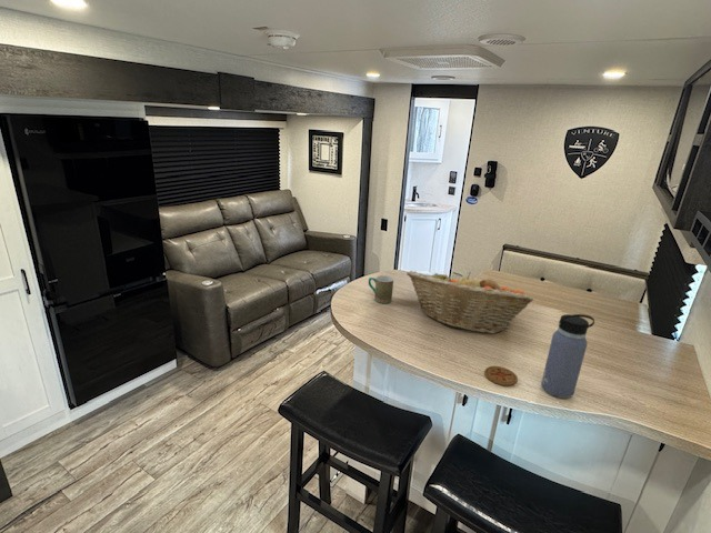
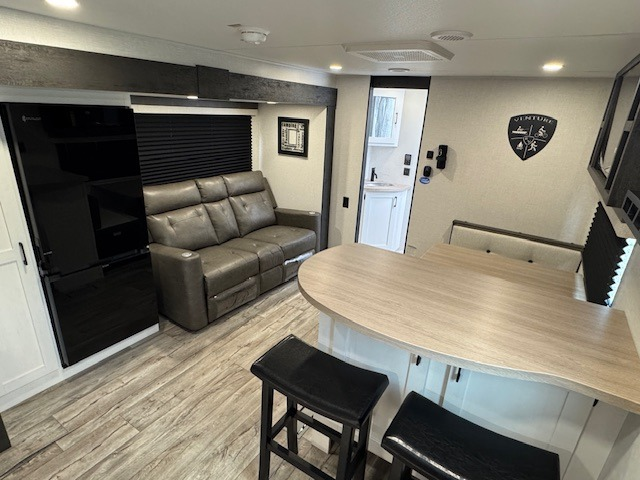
- water bottle (567, 351)
- mug (380, 288)
- coaster (500, 375)
- fruit basket (464, 293)
